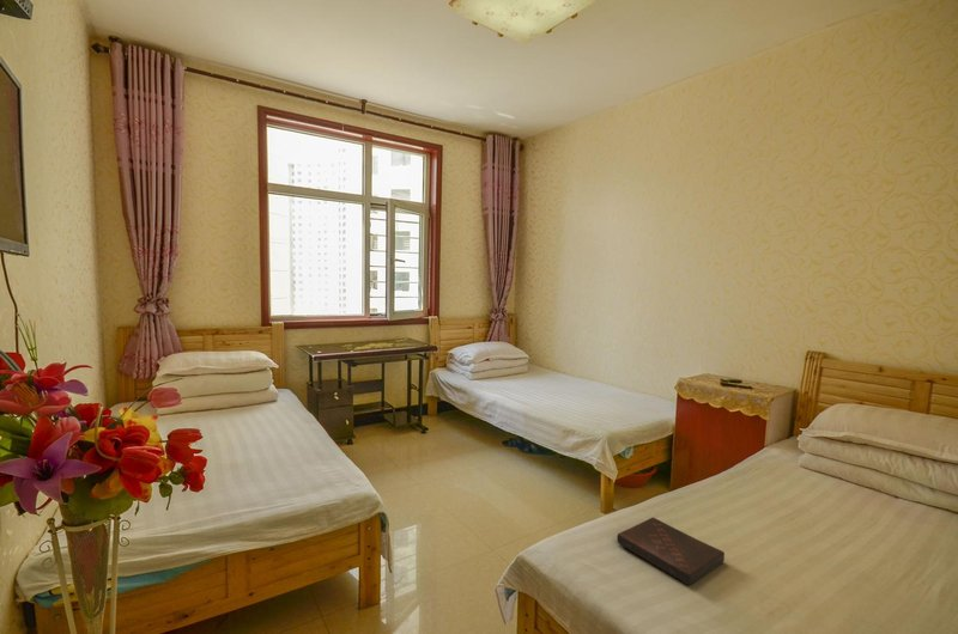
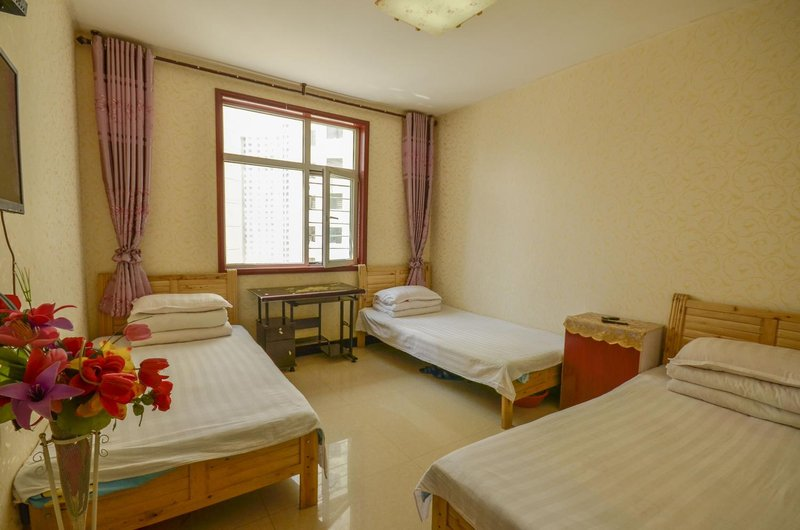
- book (668, 547)
